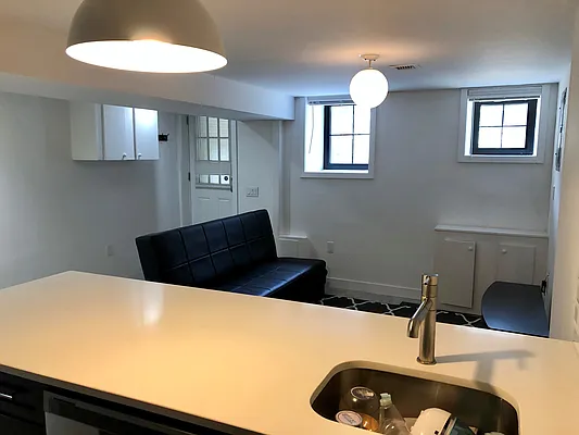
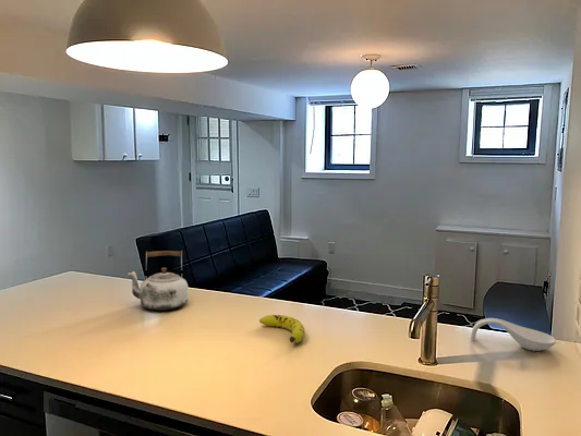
+ spoon rest (512, 332)
+ kettle (158, 278)
+ fruit (281, 327)
